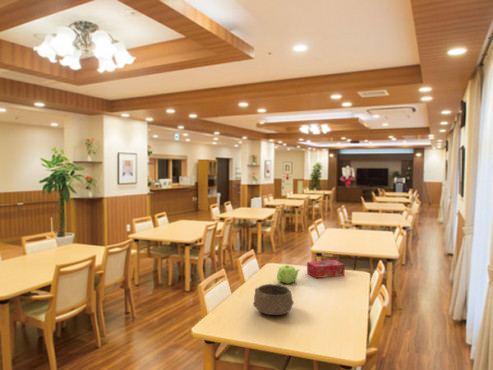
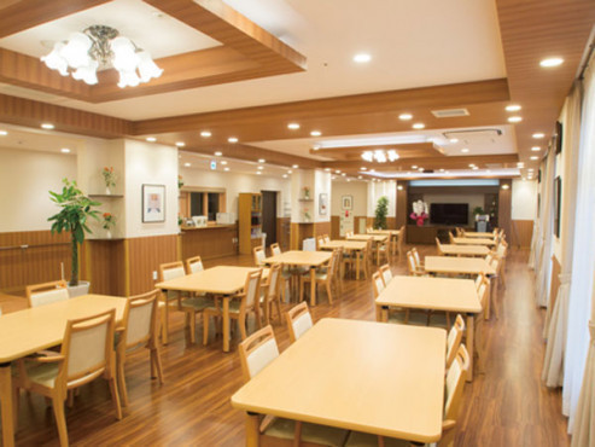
- bowl (272, 300)
- teapot (289, 274)
- tissue box (325, 268)
